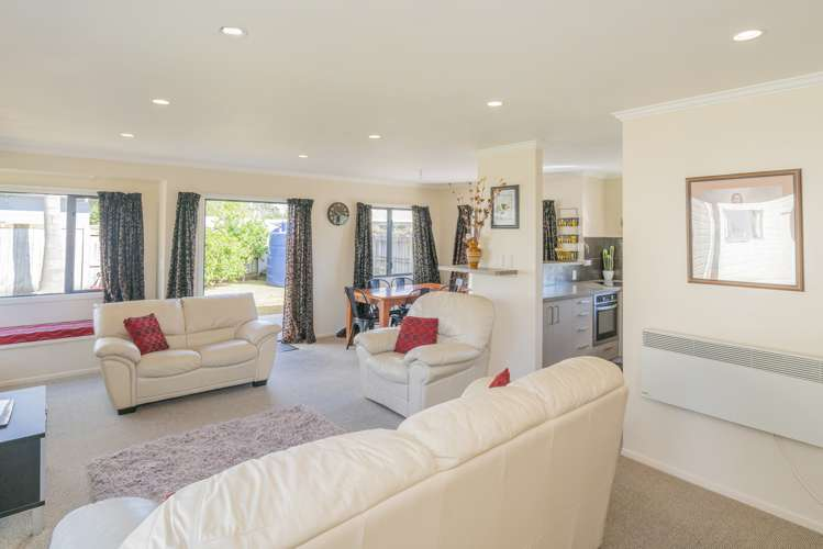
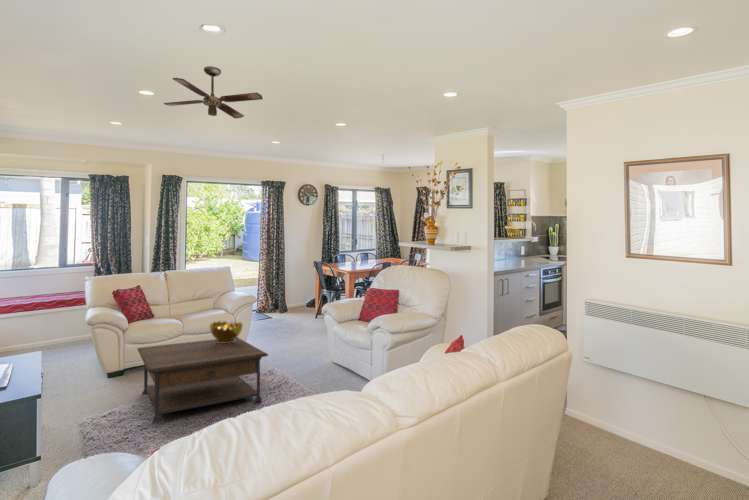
+ coffee table (200, 373)
+ ceiling fan (212, 92)
+ decorative bowl (226, 331)
